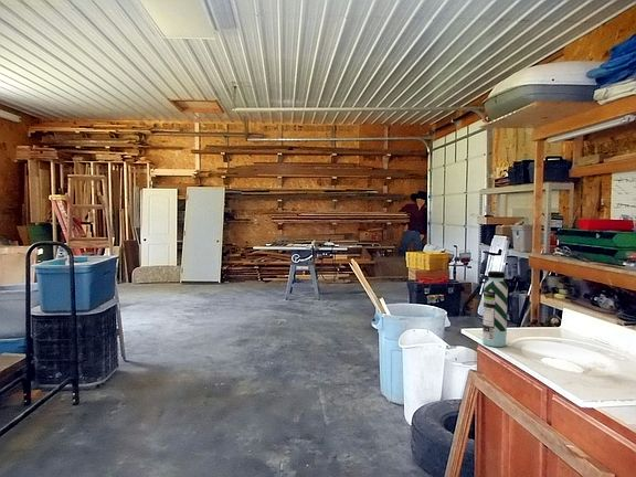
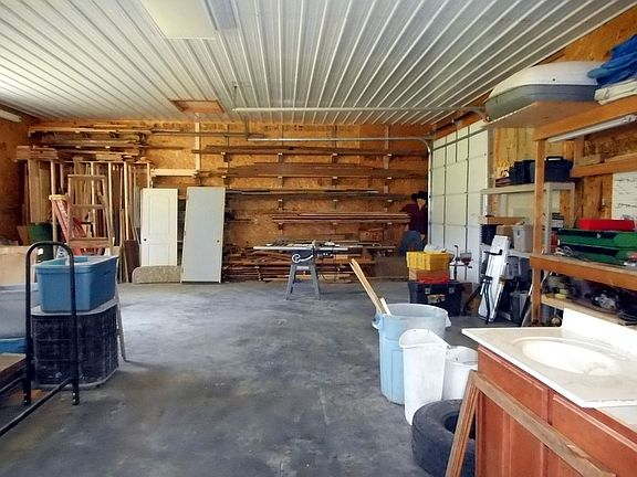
- water bottle (495, 308)
